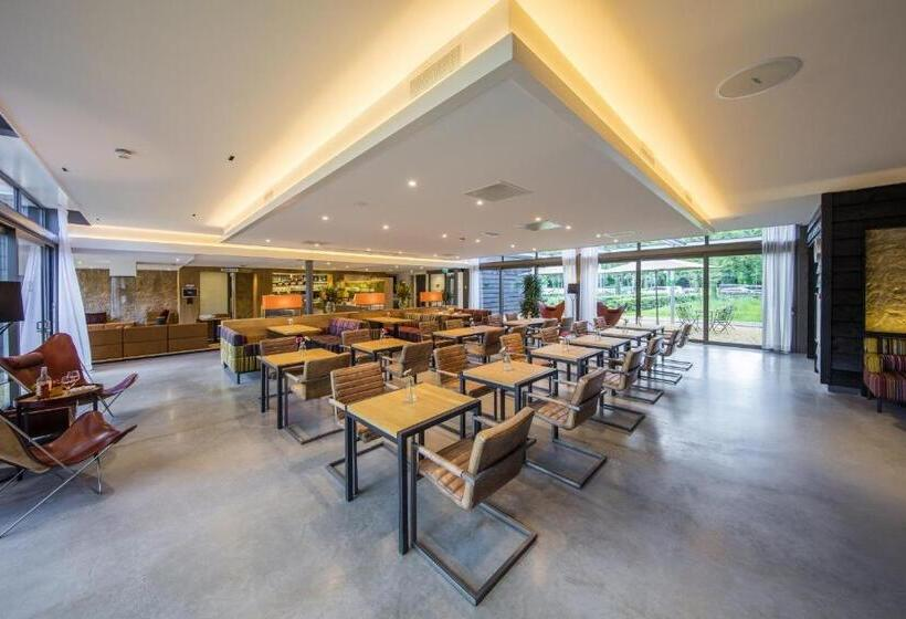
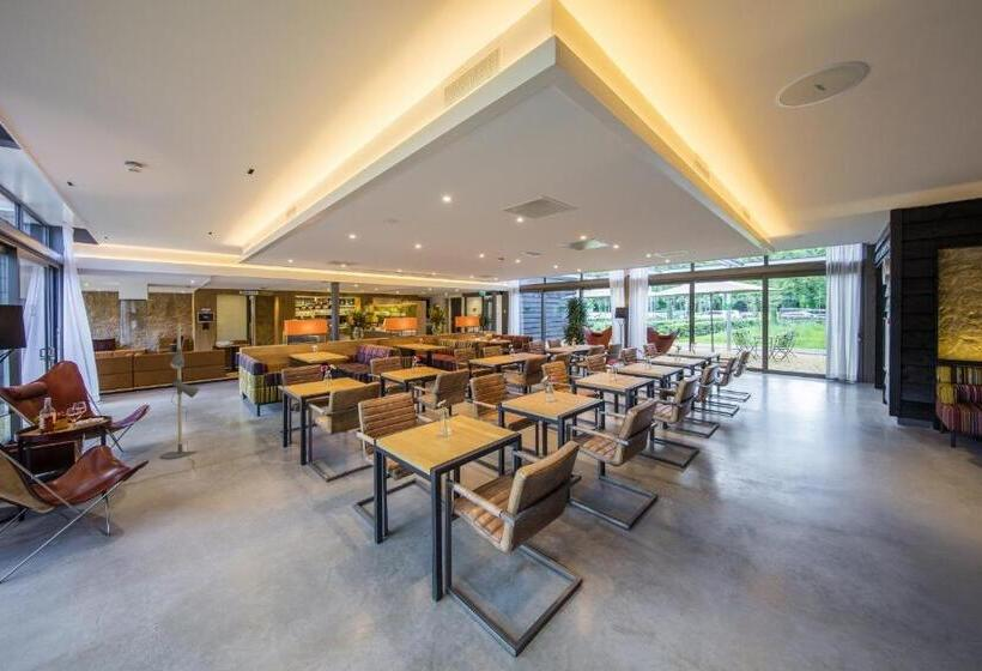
+ floor lamp (183, 391)
